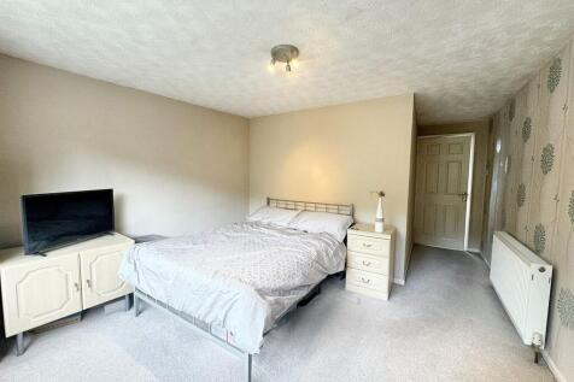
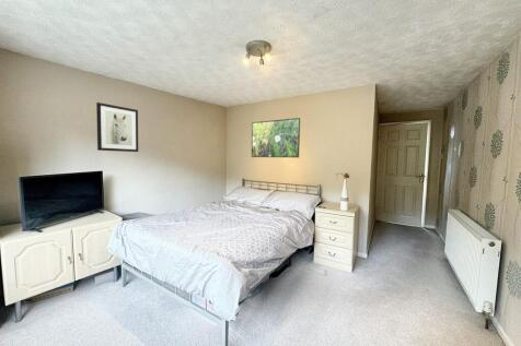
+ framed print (274, 139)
+ wall art (118, 129)
